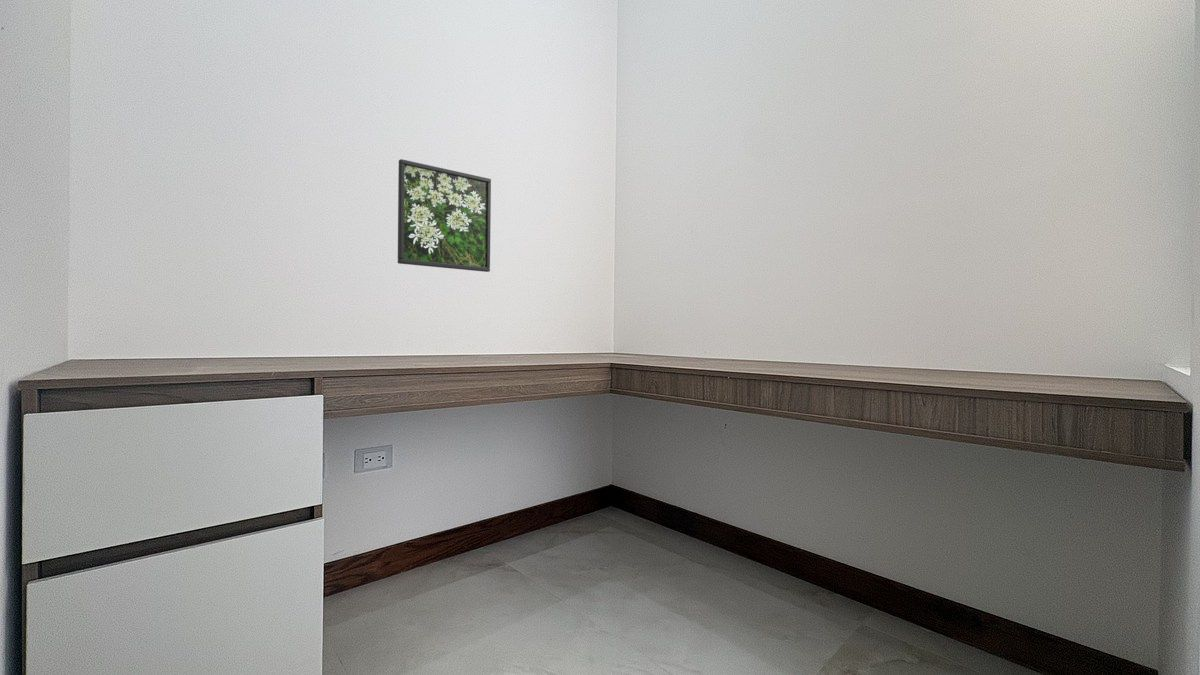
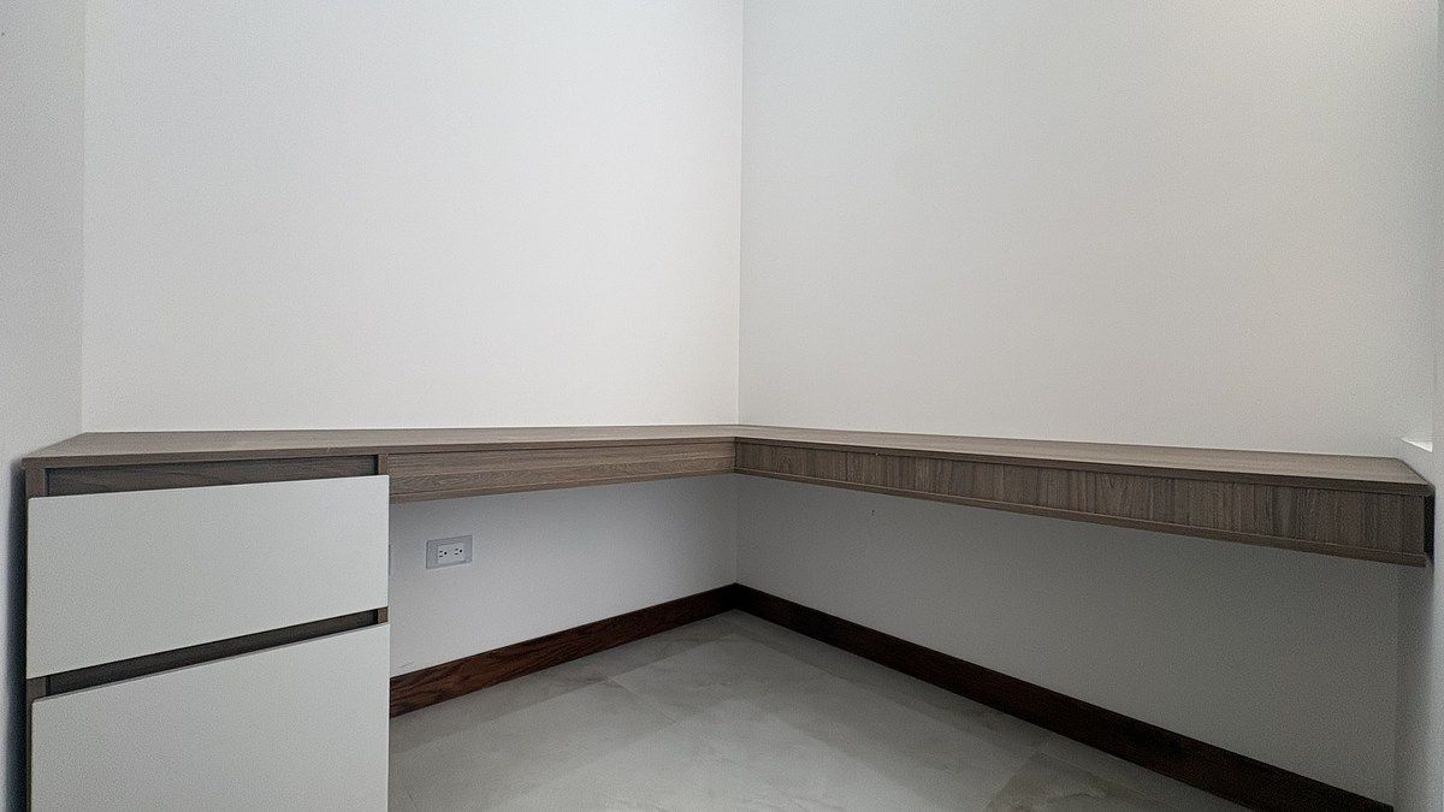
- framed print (446, 218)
